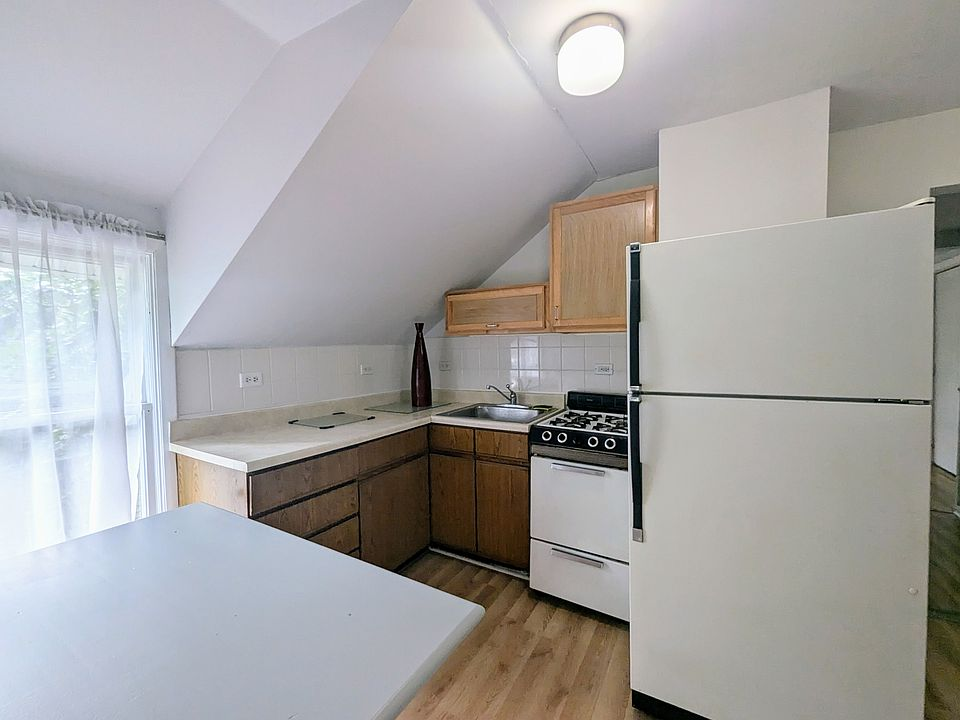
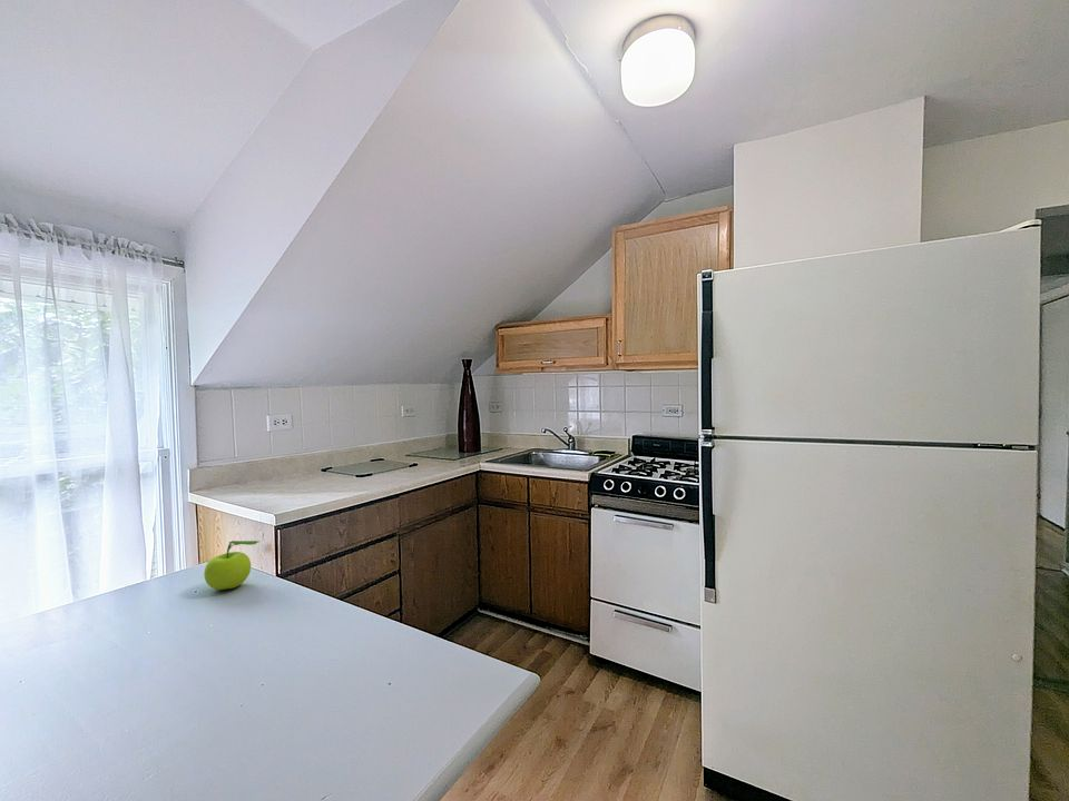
+ fruit (235, 562)
